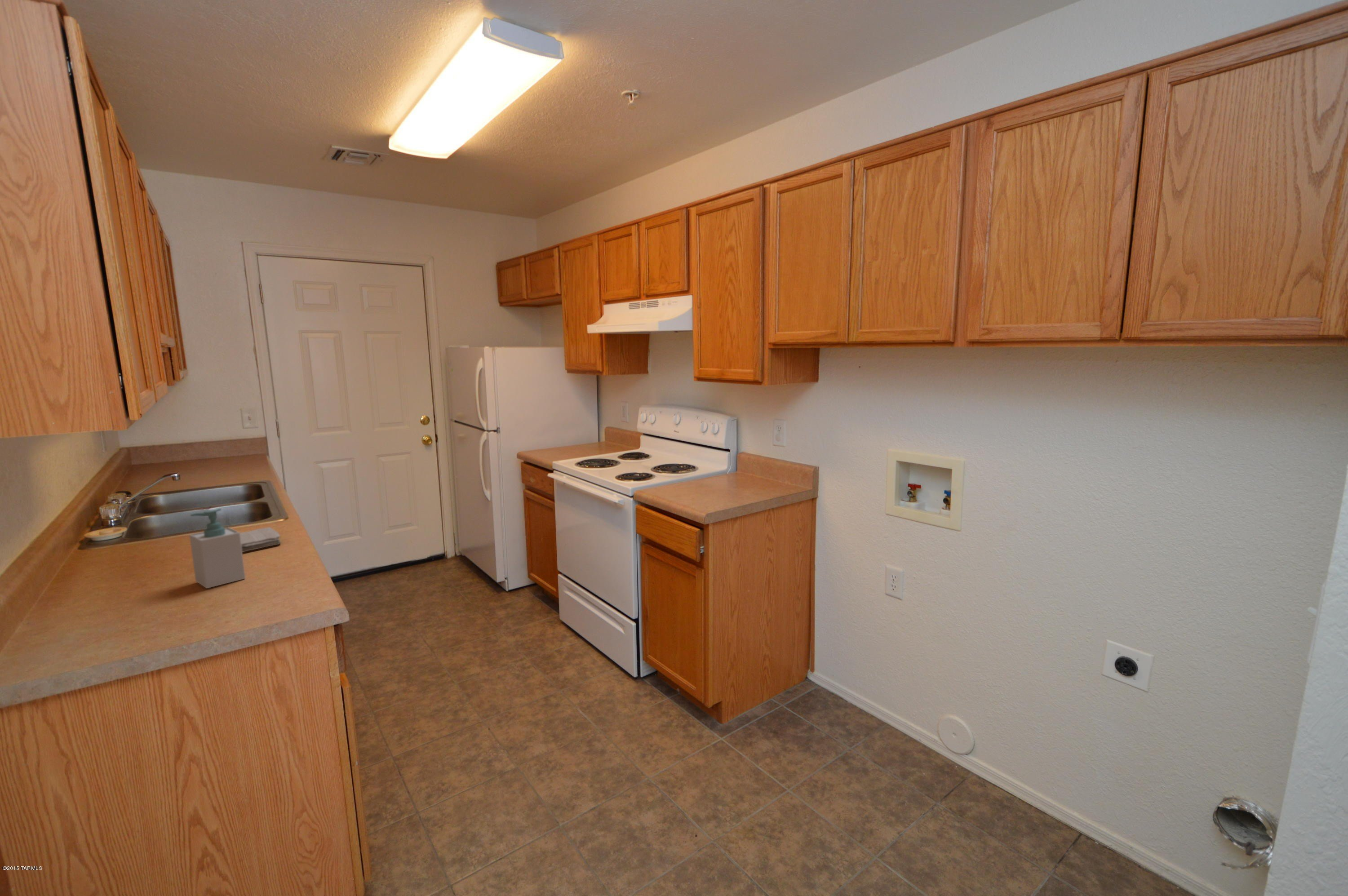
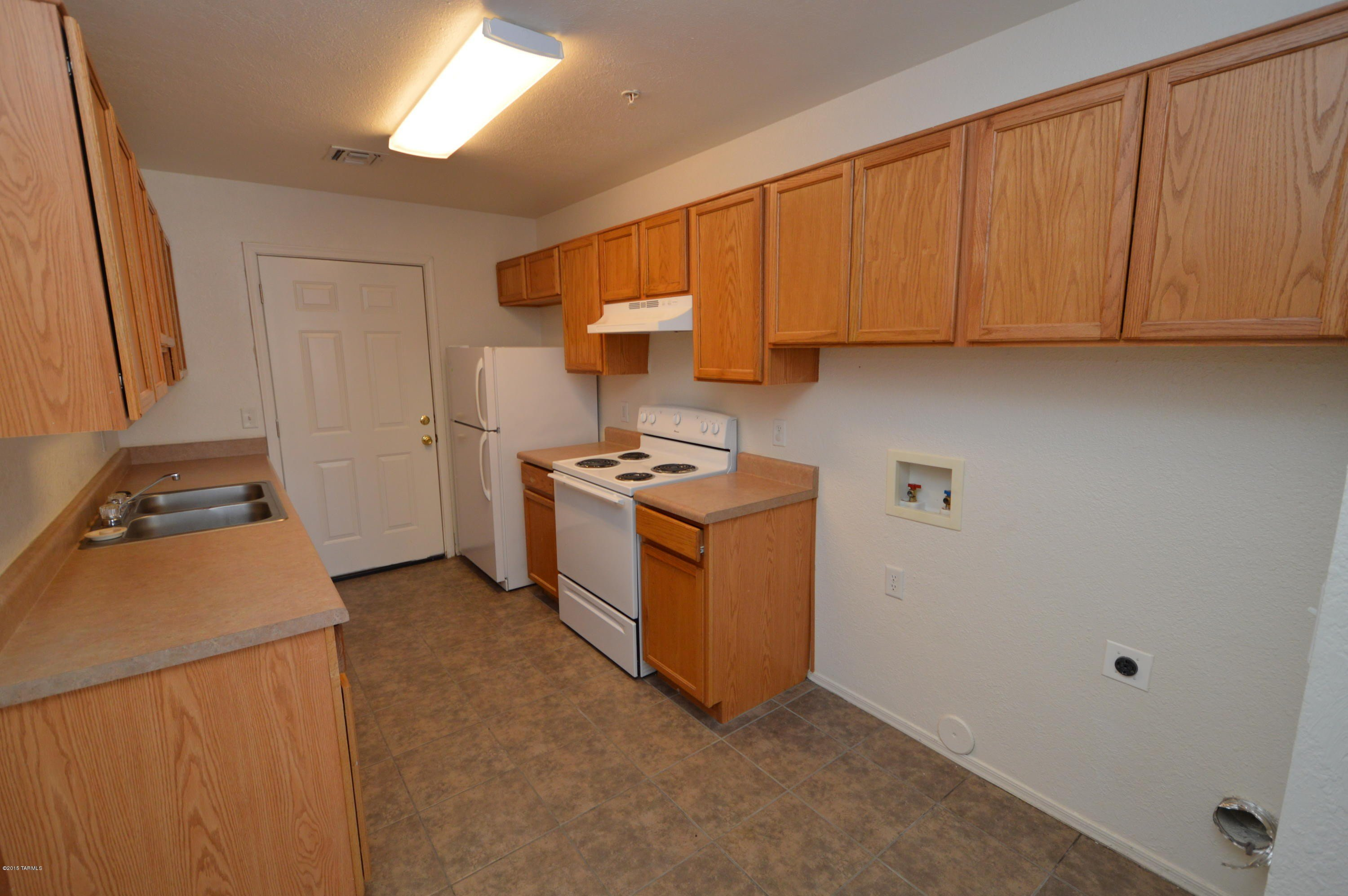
- soap bottle (216, 546)
- washcloth (254, 538)
